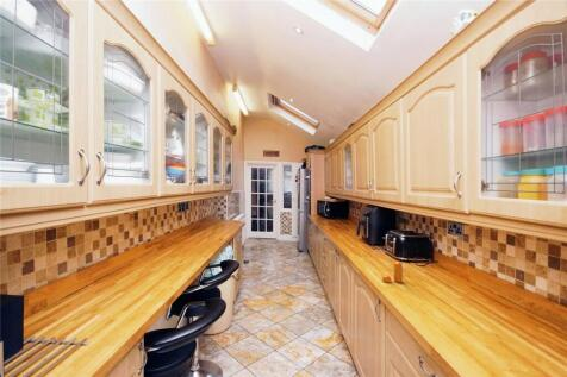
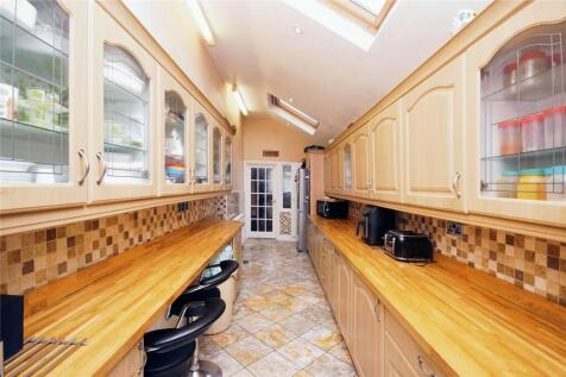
- pepper shaker (394, 271)
